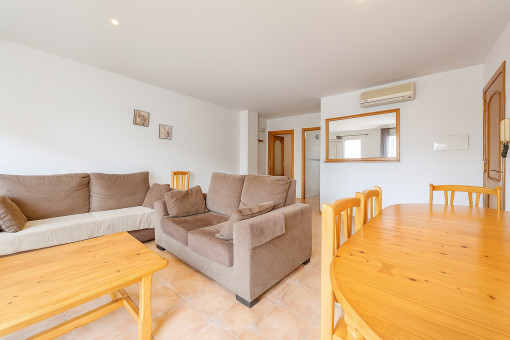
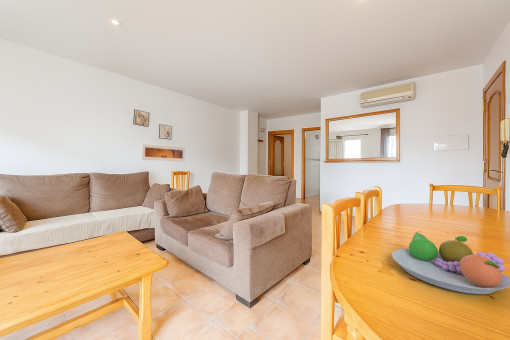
+ fruit bowl (442, 255)
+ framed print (165, 153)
